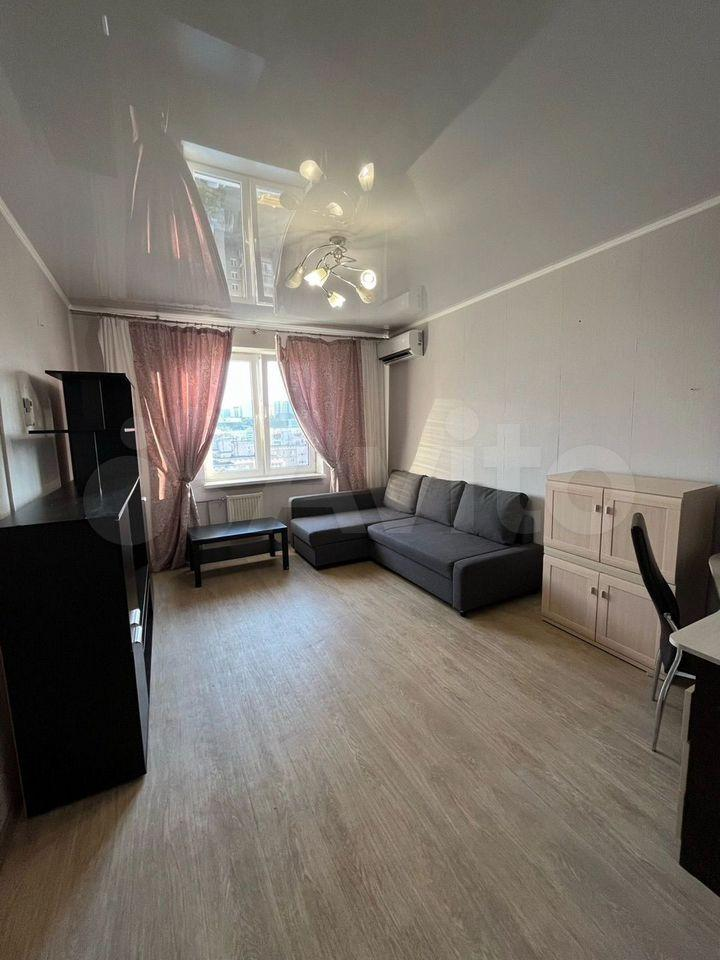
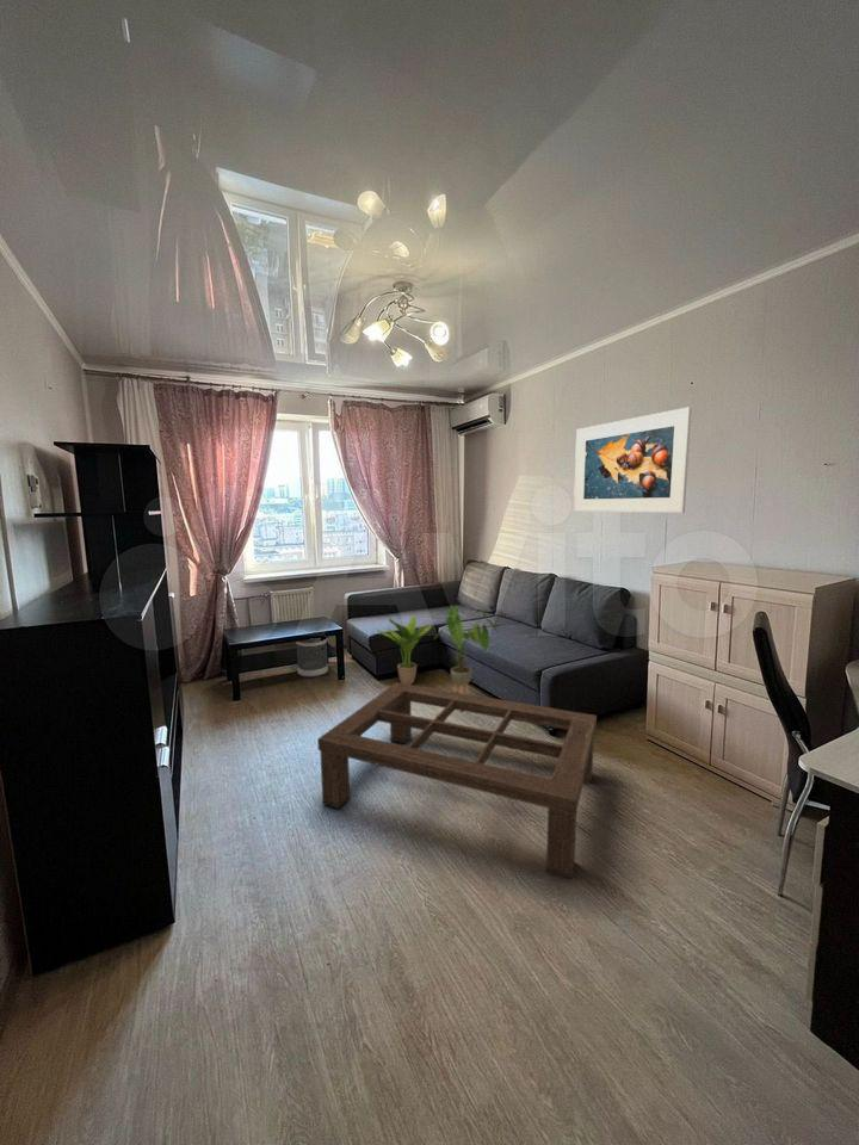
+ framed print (624, 466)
+ house plant (465, 660)
+ potted plant (410, 649)
+ coffee table (462, 759)
+ wastebasket (311, 655)
